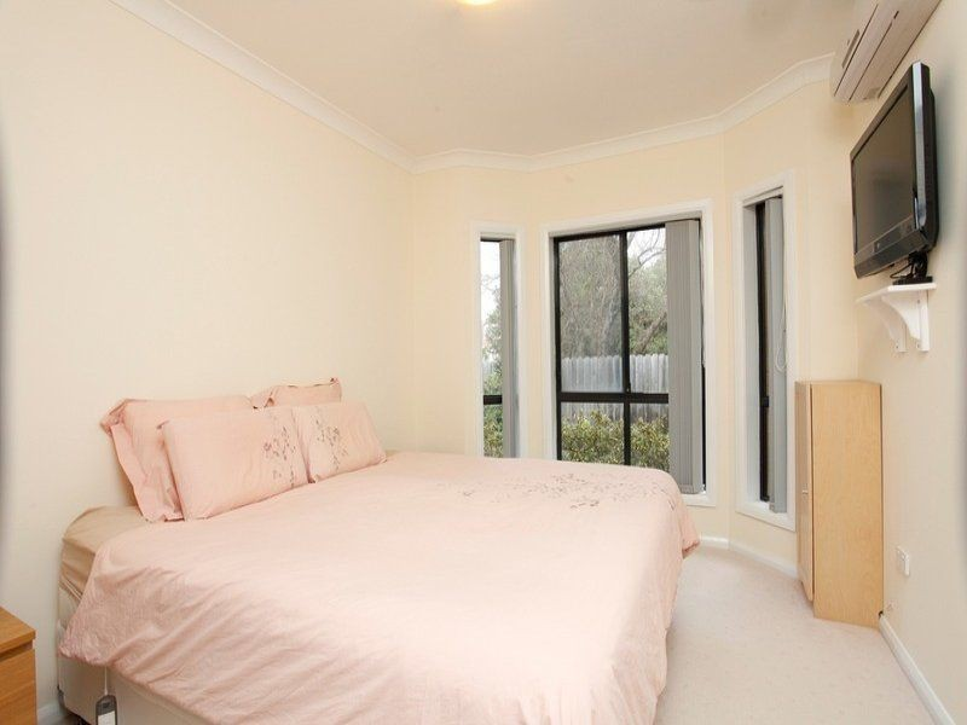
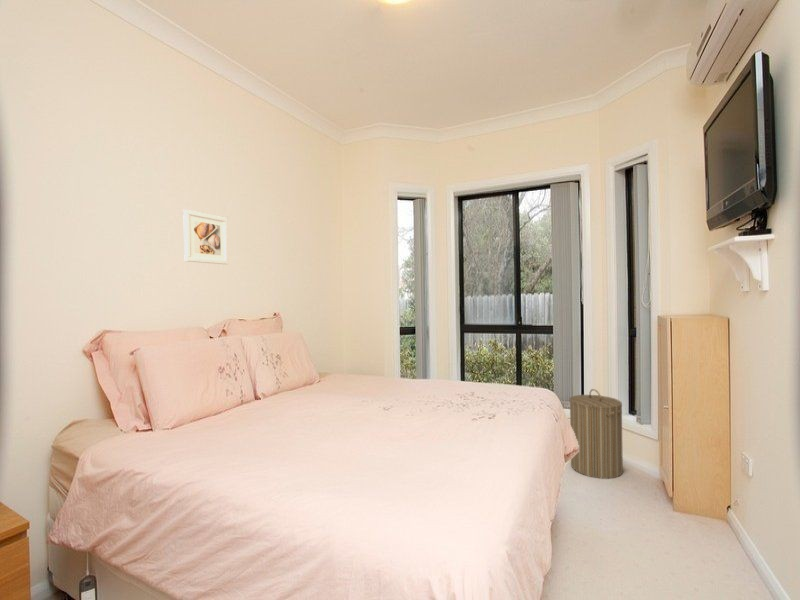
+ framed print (207, 238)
+ laundry hamper (595, 429)
